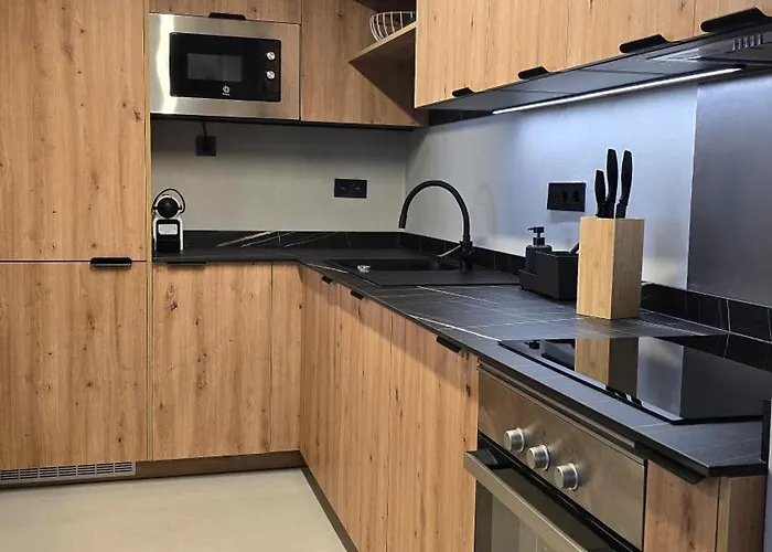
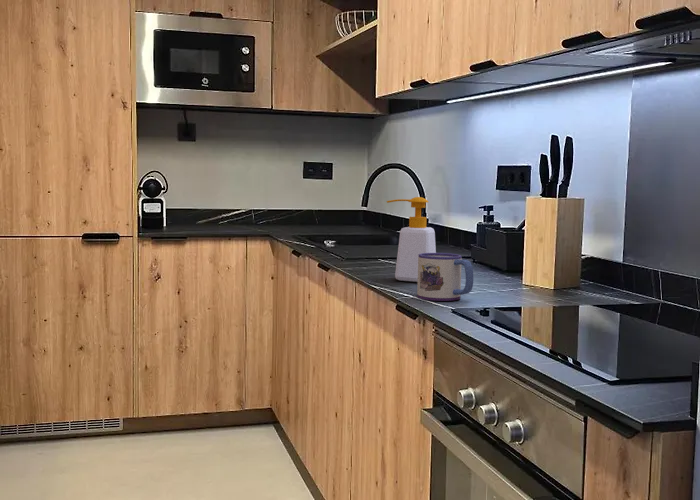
+ mug (446, 277)
+ soap bottle (409, 238)
